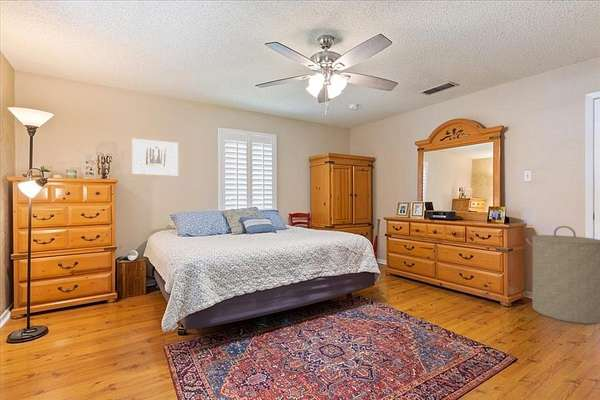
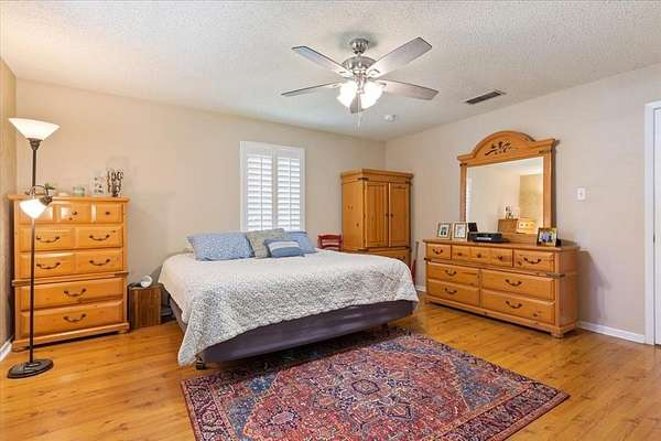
- laundry hamper (565, 269)
- wall art (155, 157)
